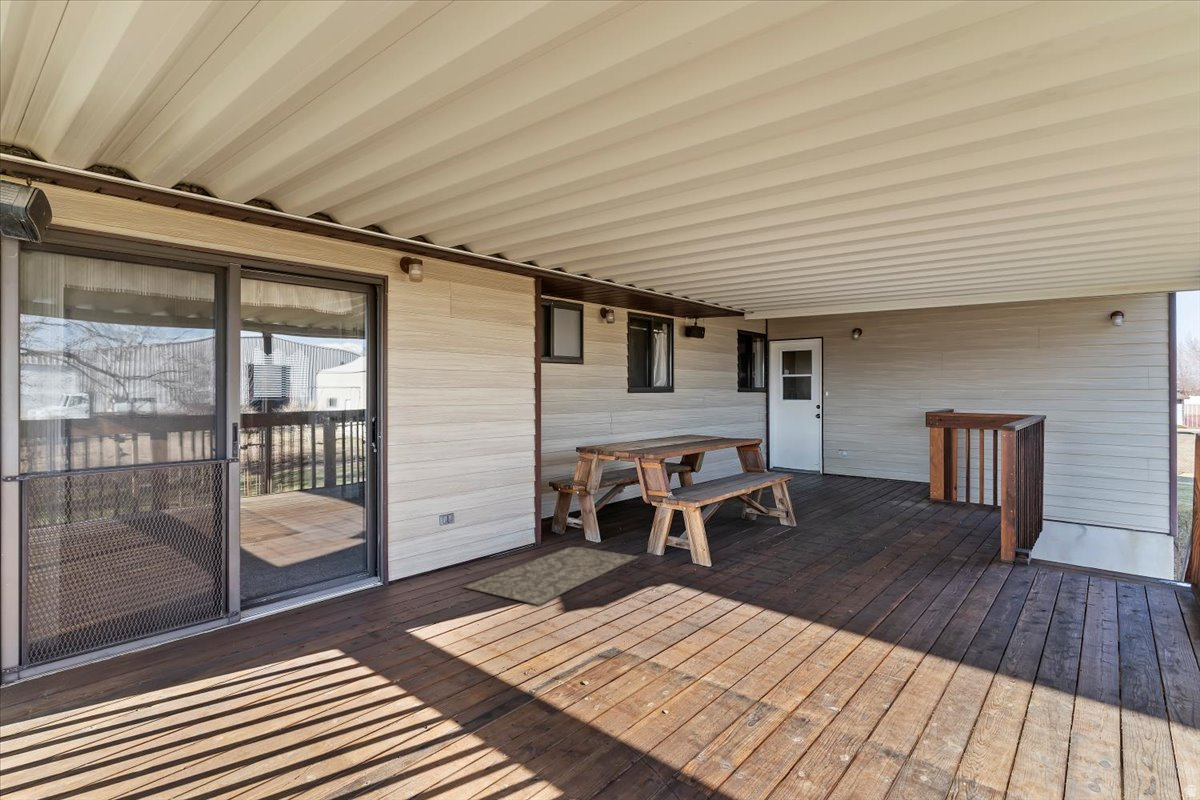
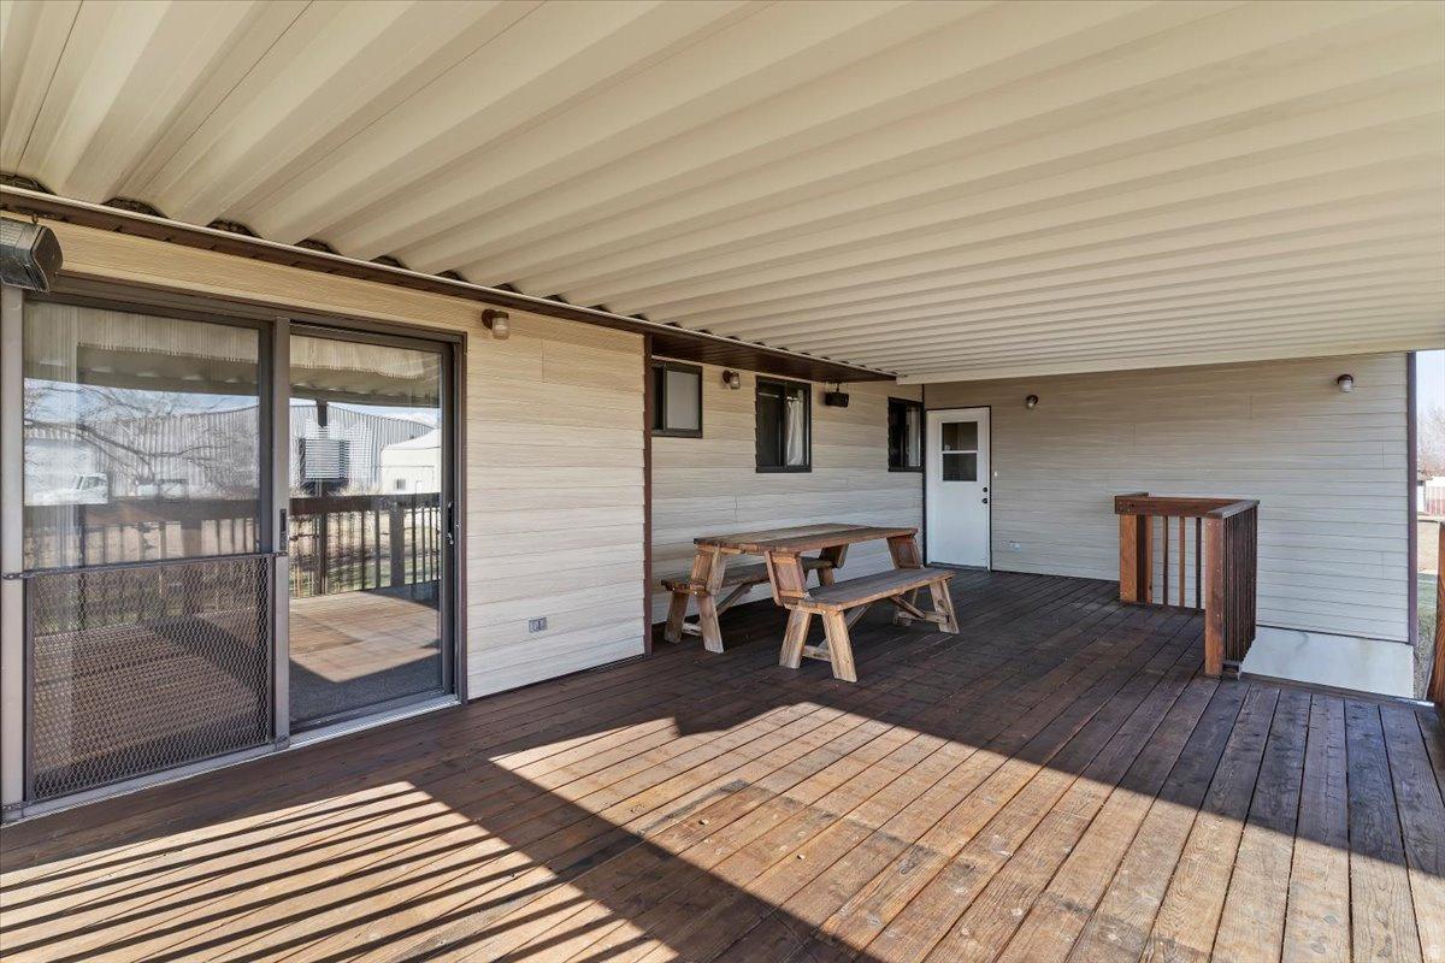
- rug (558, 570)
